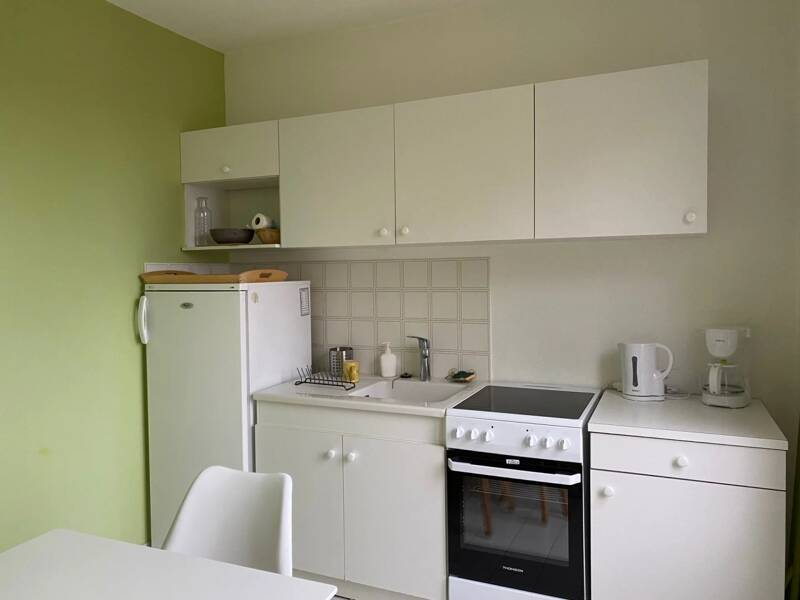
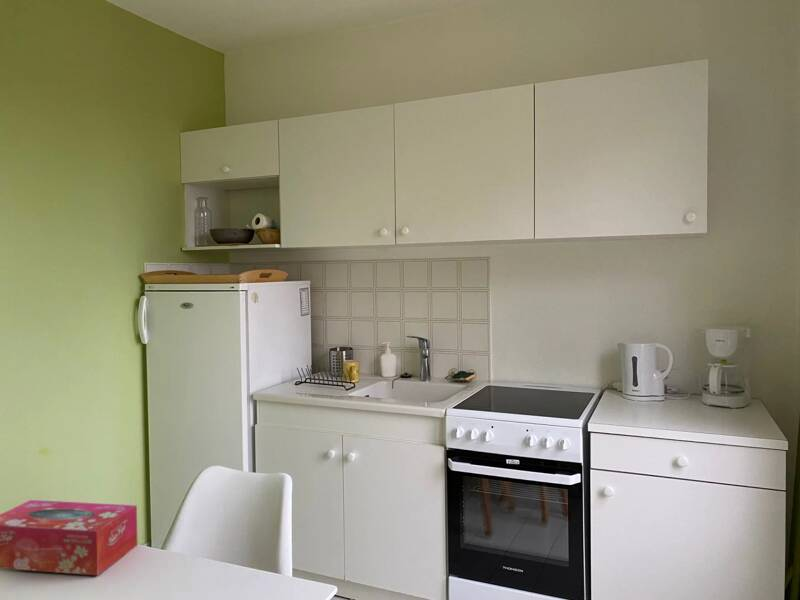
+ tissue box (61, 535)
